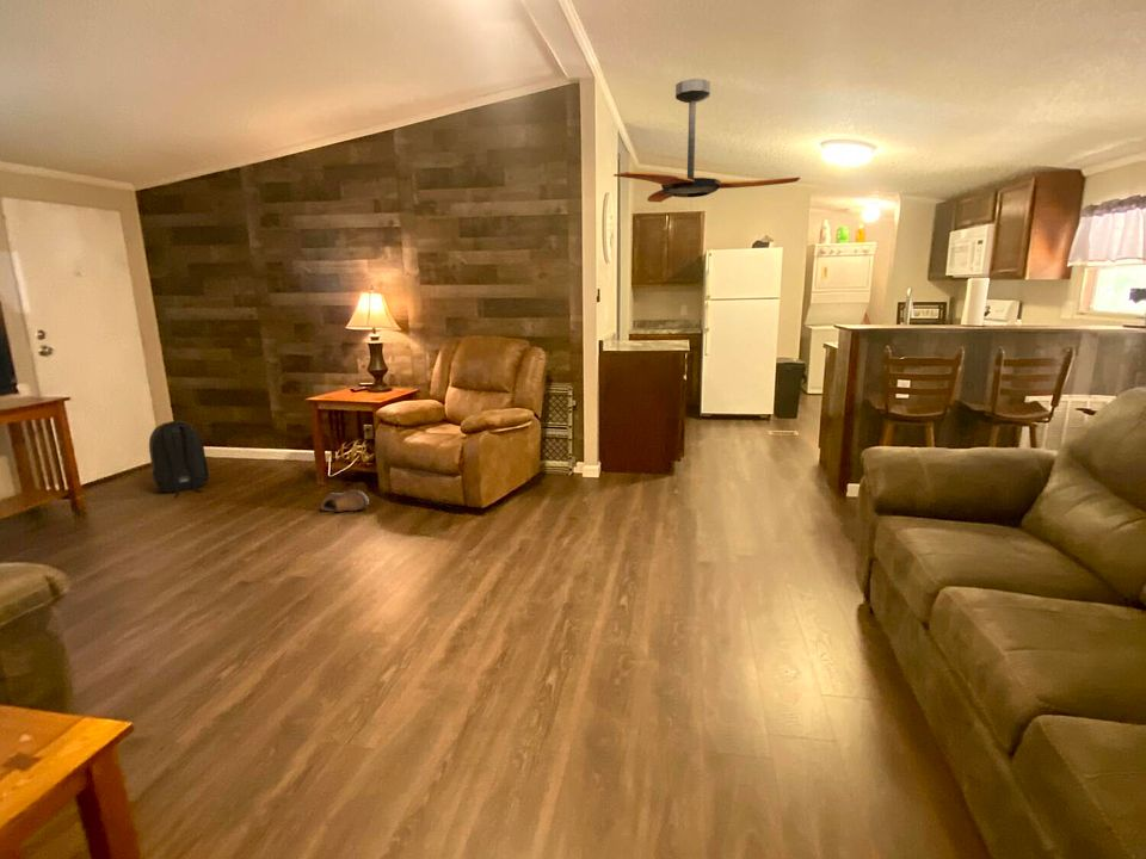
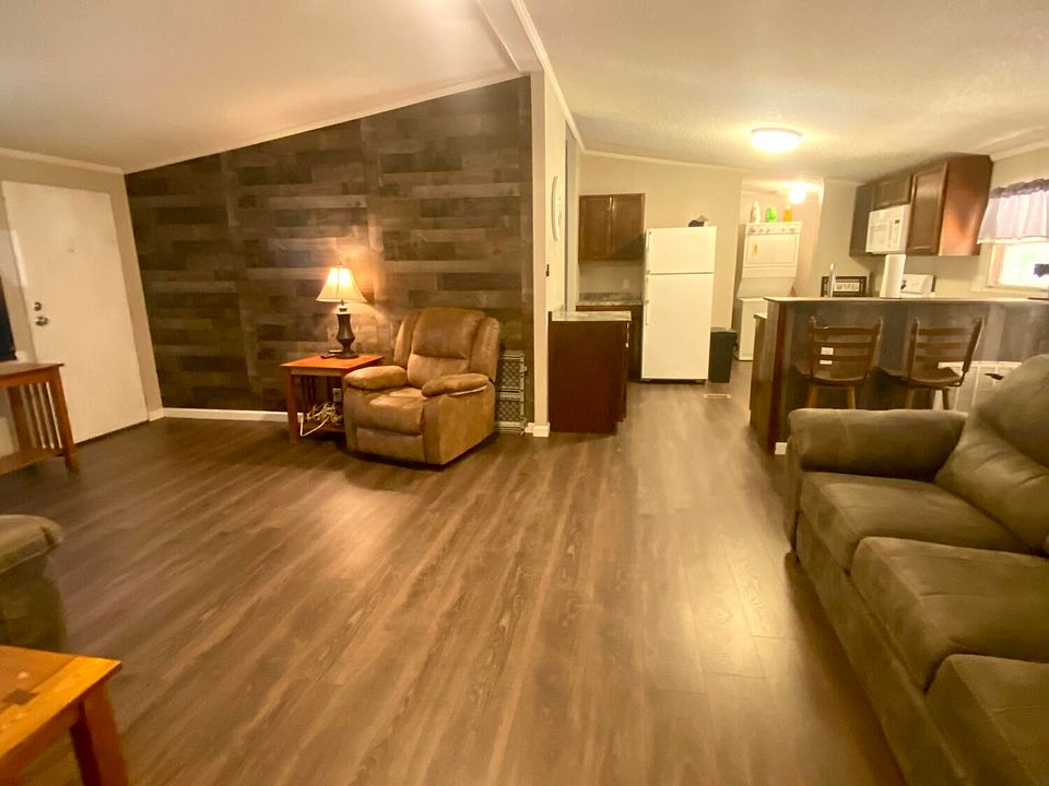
- ceiling fan (694, 141)
- backpack (178, 455)
- shoe (343, 501)
